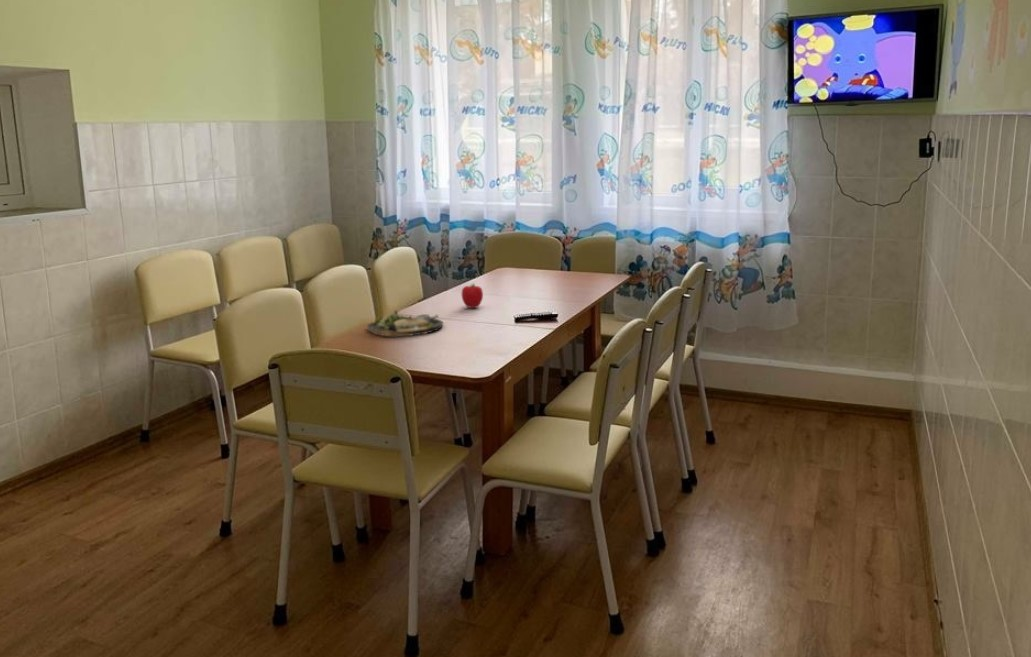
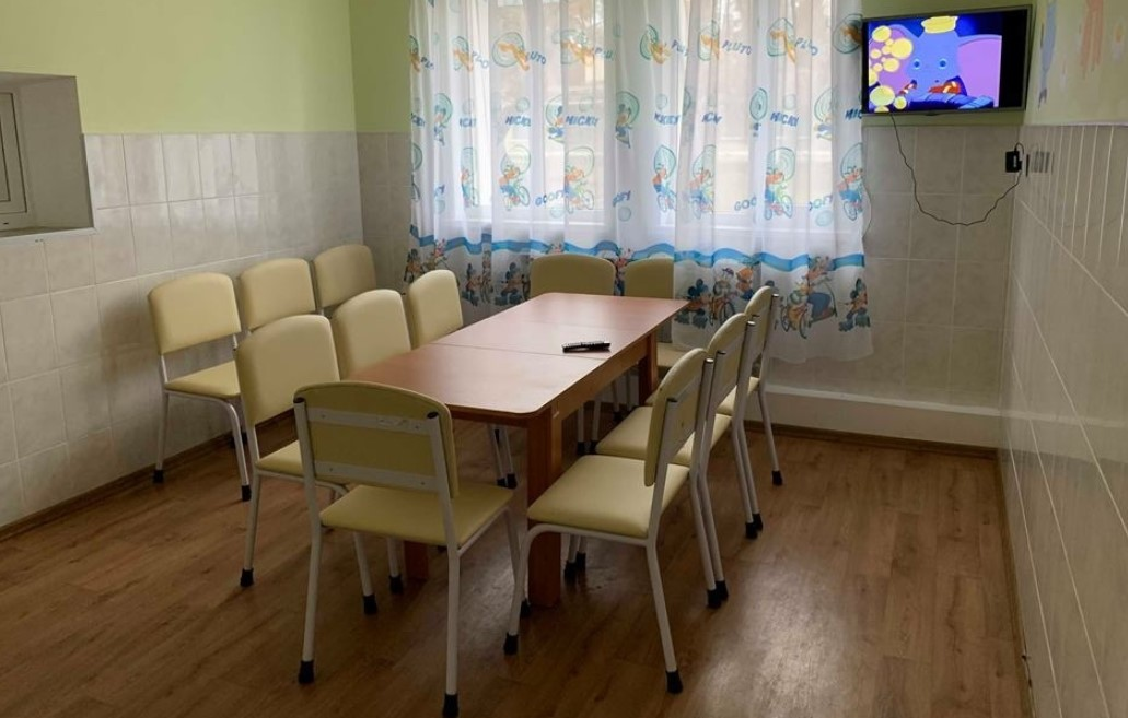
- fruit (472, 295)
- dinner plate (405, 320)
